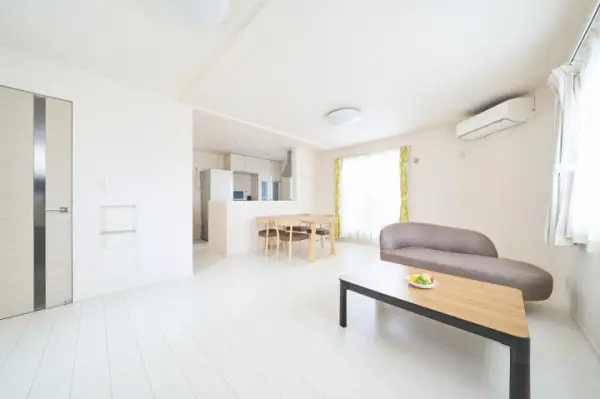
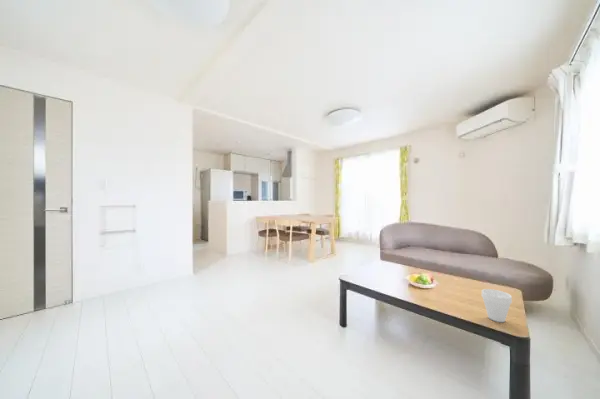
+ cup (496, 306)
